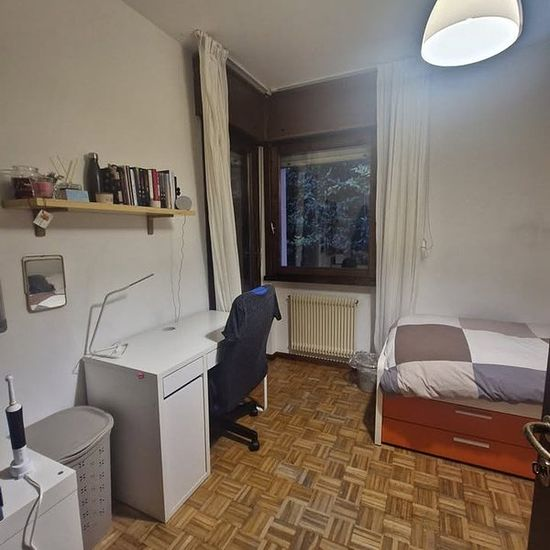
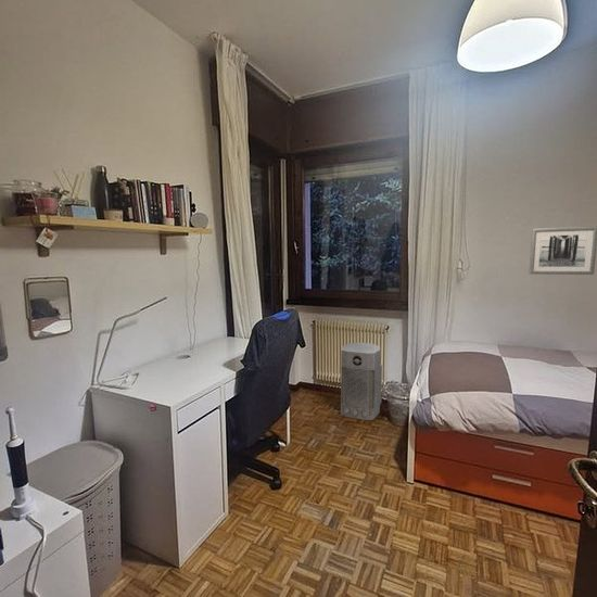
+ air purifier (360, 379)
+ wall art (561, 251)
